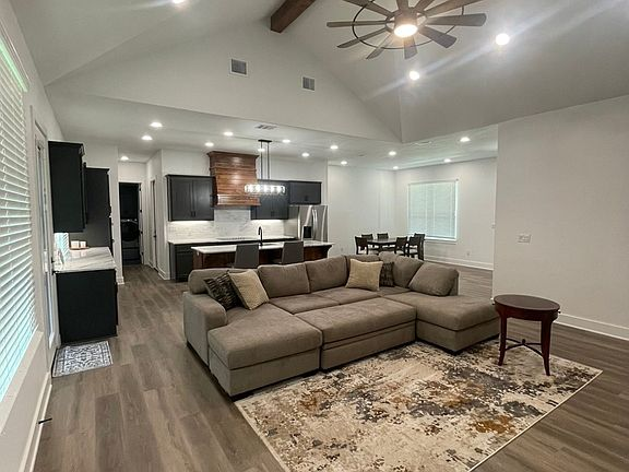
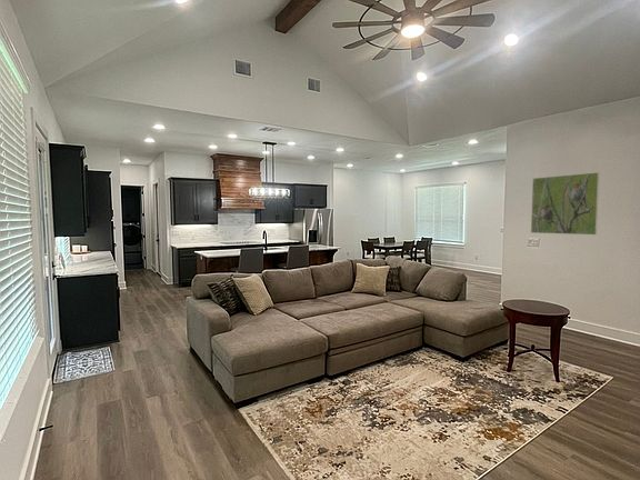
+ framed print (562, 204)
